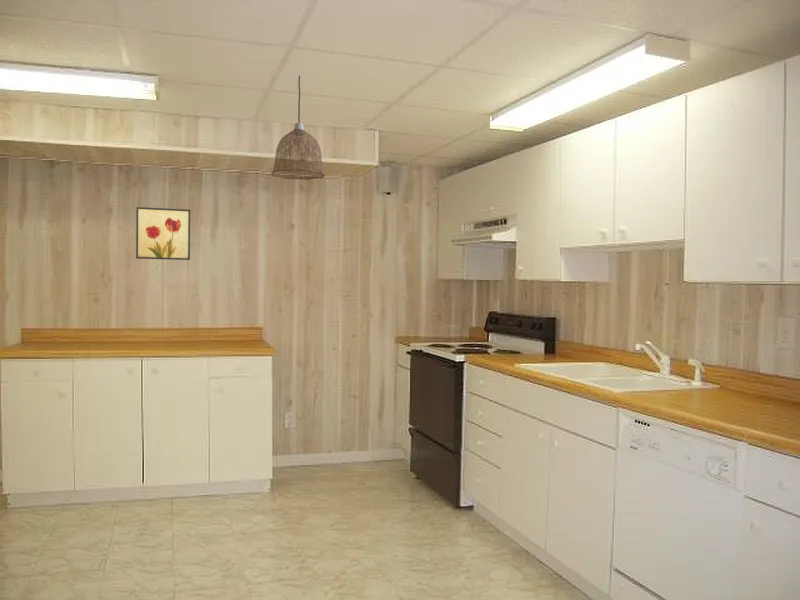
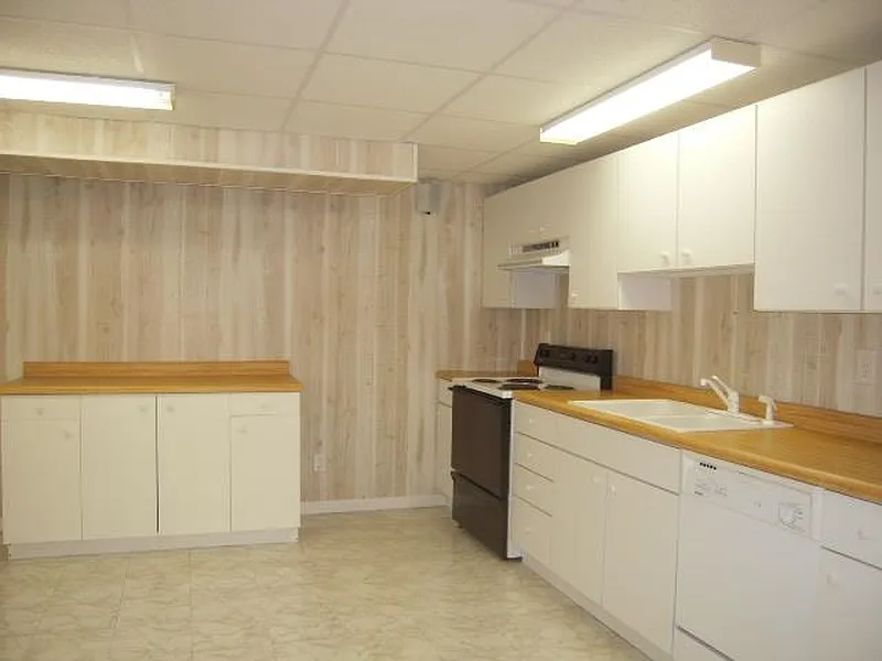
- pendant lamp (298, 125)
- wall art (163, 233)
